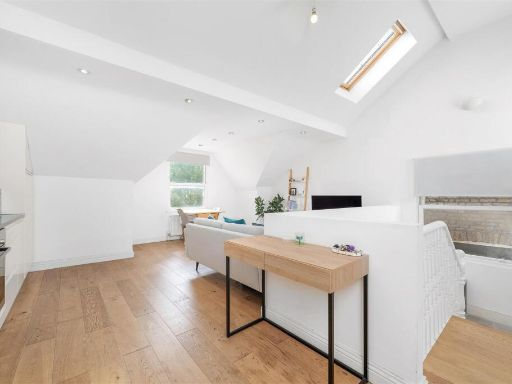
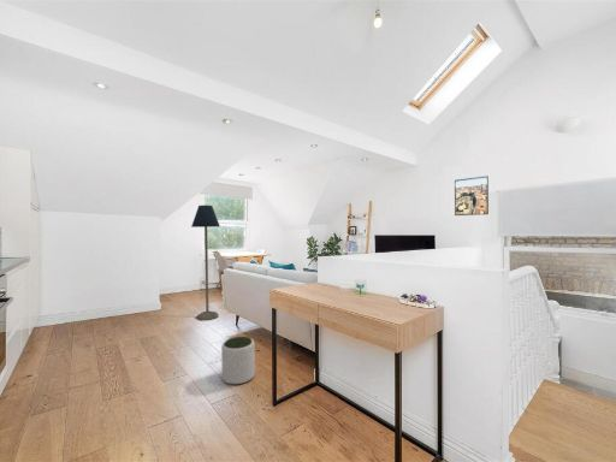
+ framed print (470, 196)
+ plant pot (238, 359)
+ floor lamp (206, 261)
